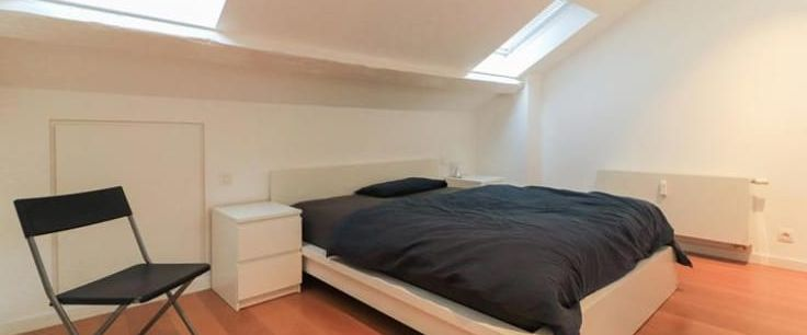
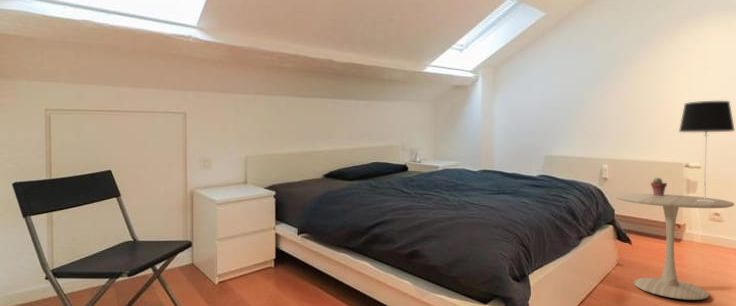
+ table lamp (705, 151)
+ potted succulent (658, 185)
+ side table (670, 243)
